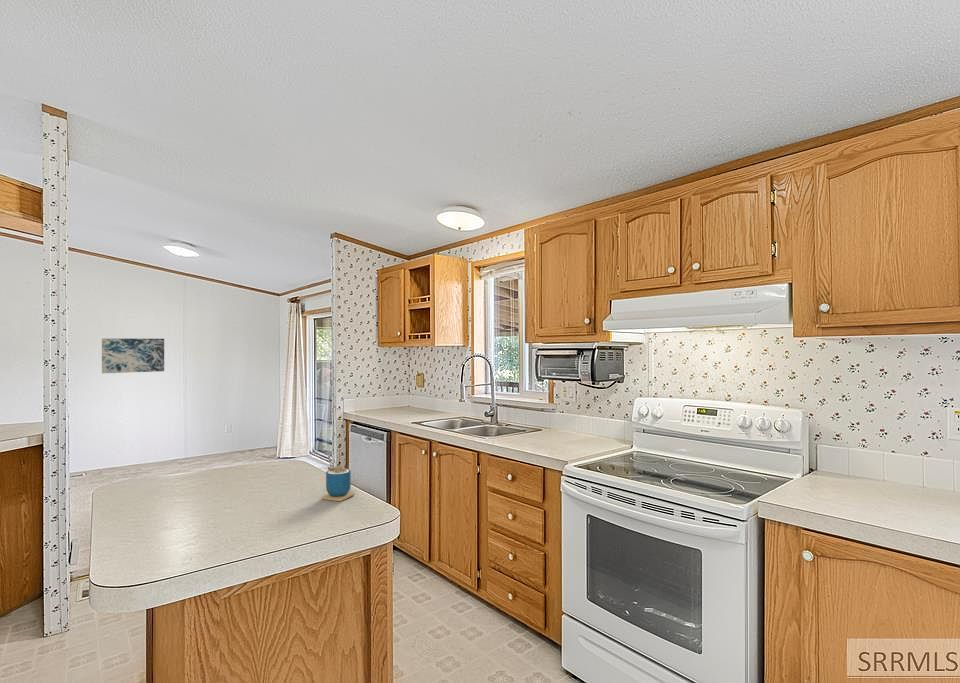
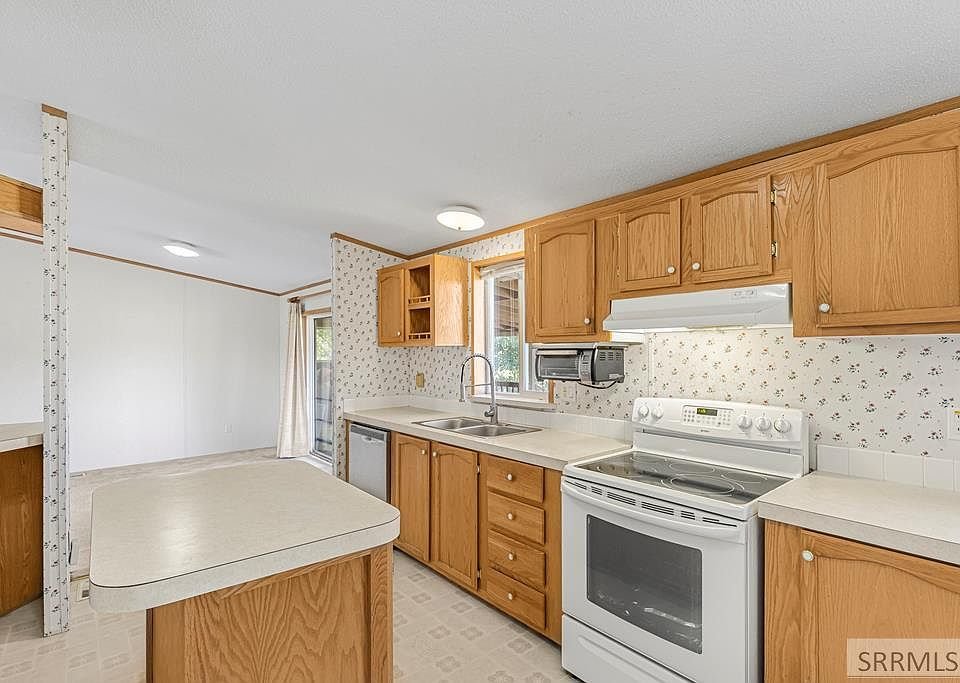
- wall art (134, 355)
- cup (338, 475)
